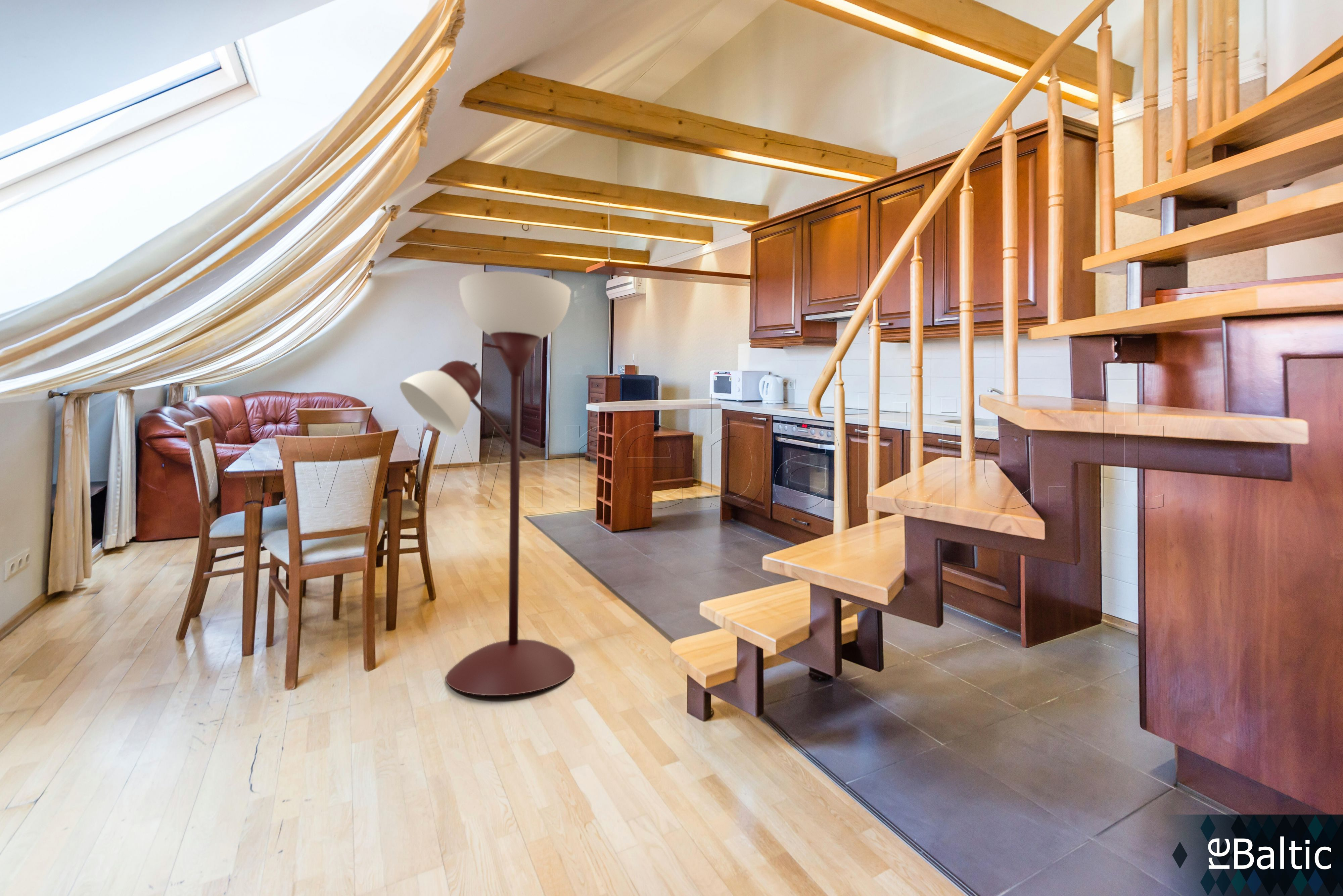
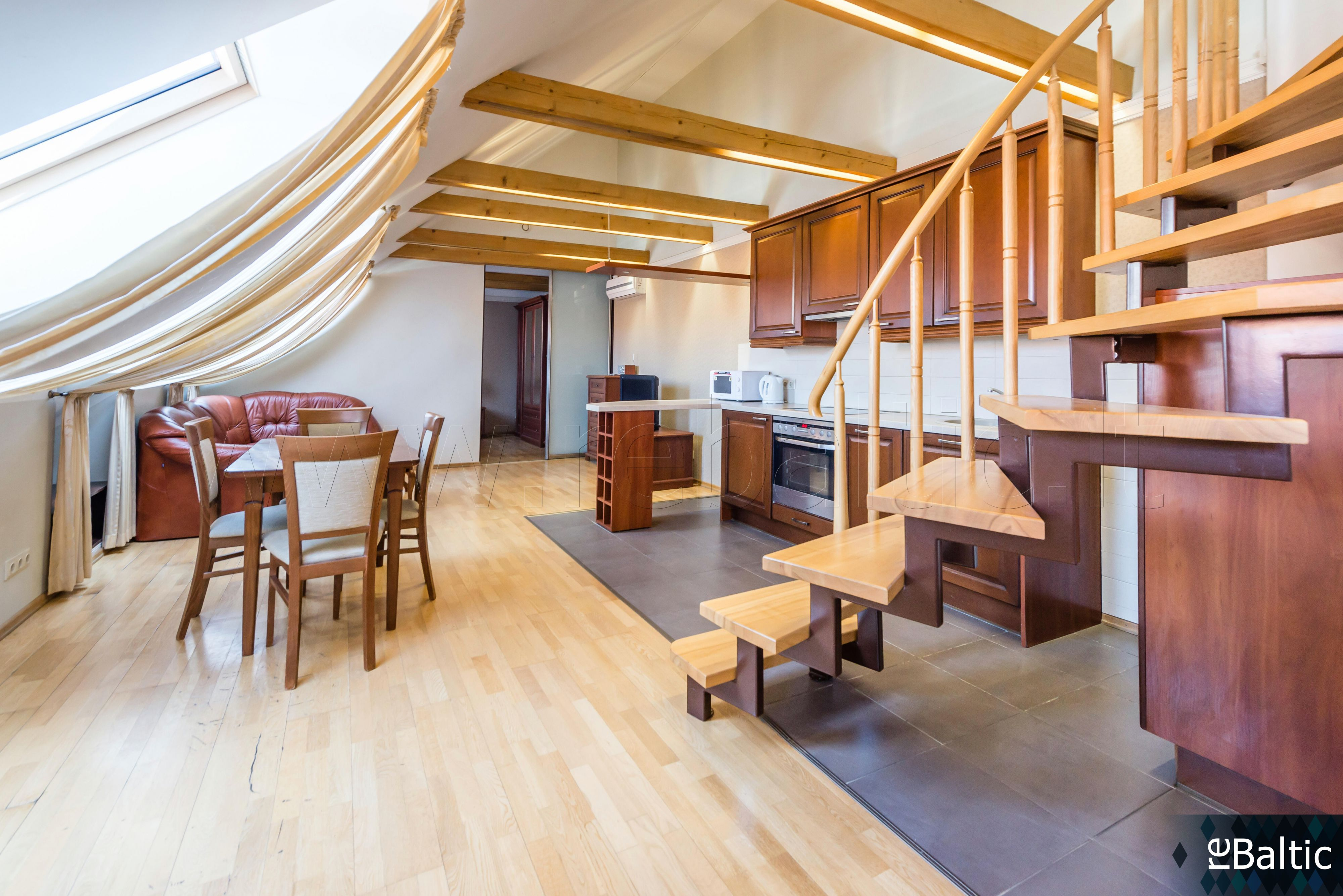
- floor lamp (510, 478)
